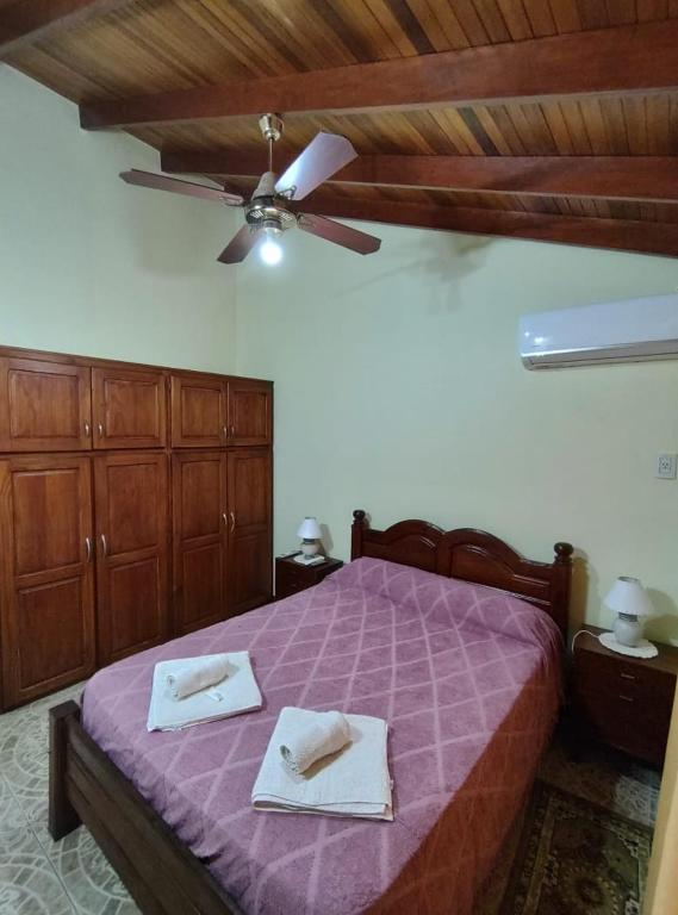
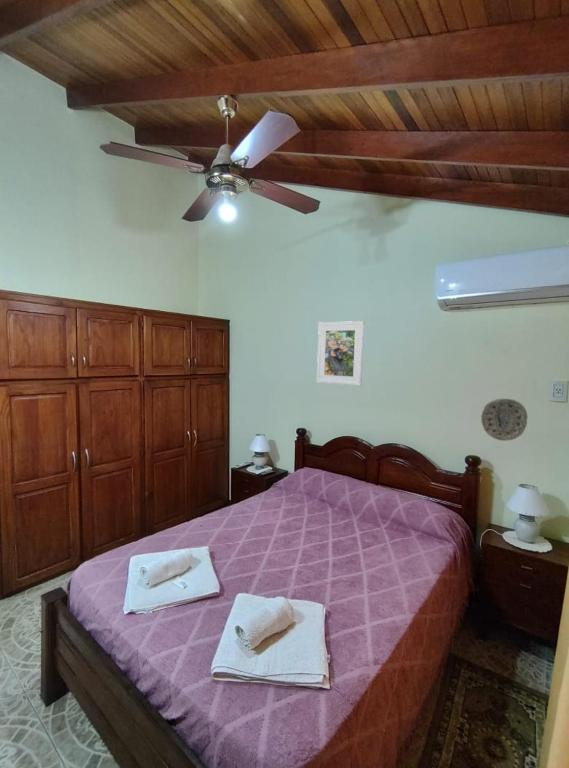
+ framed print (339, 353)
+ decorative plate (503, 419)
